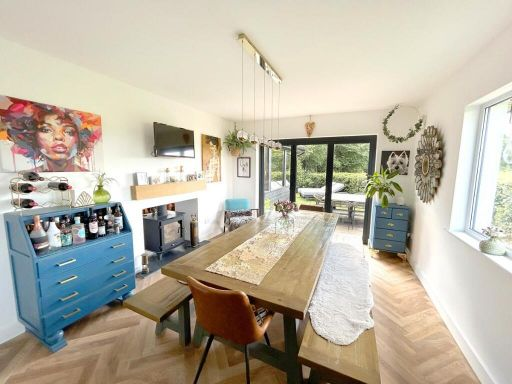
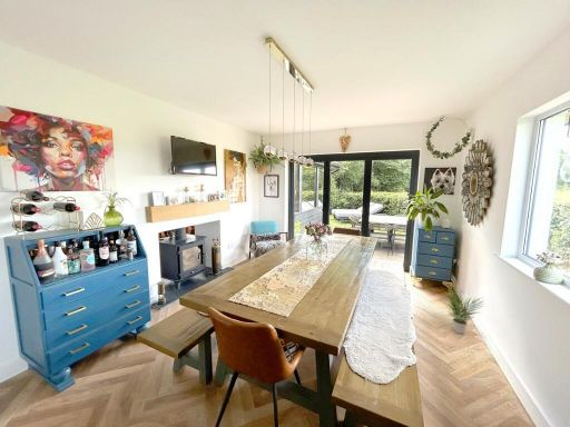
+ potted plant (460, 310)
